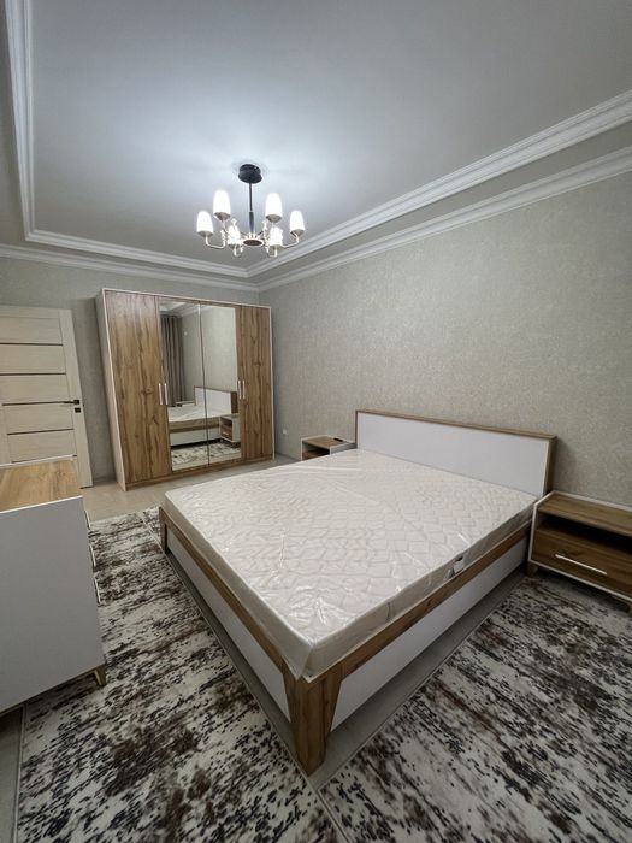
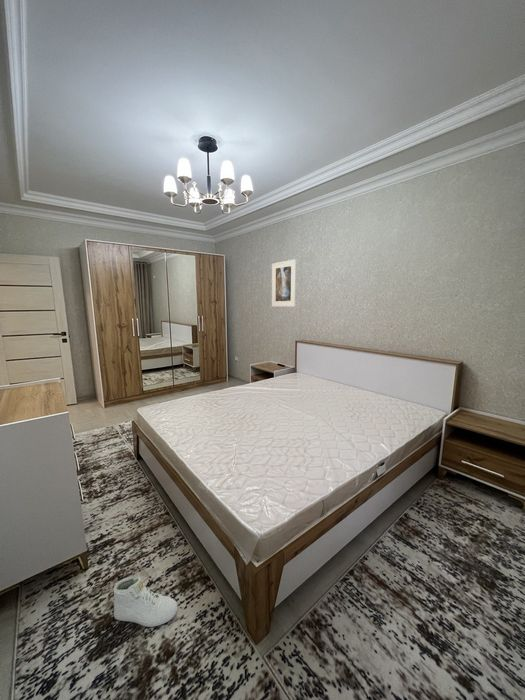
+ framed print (283, 284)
+ sneaker (144, 598)
